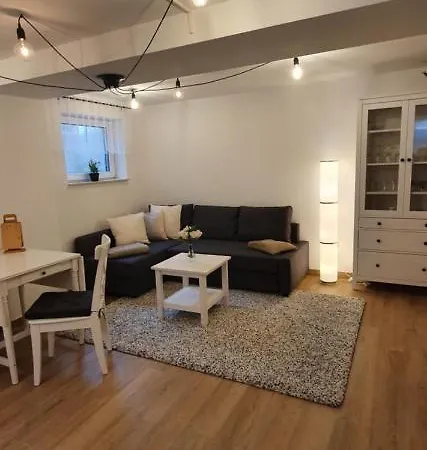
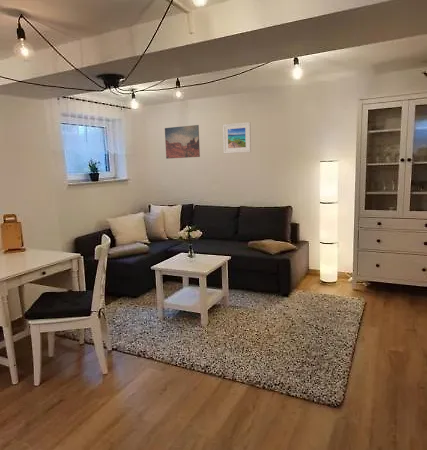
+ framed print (236, 138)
+ wall art (182, 142)
